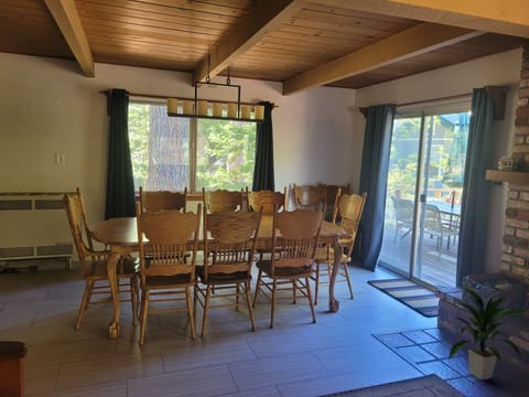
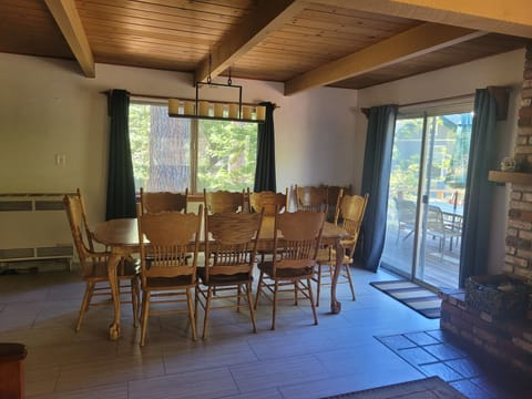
- indoor plant (481, 331)
